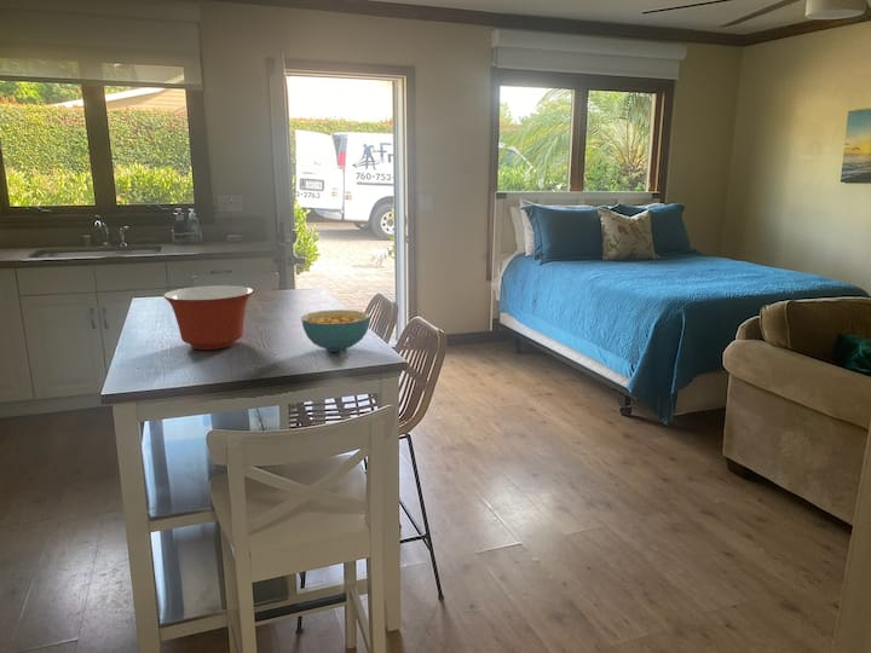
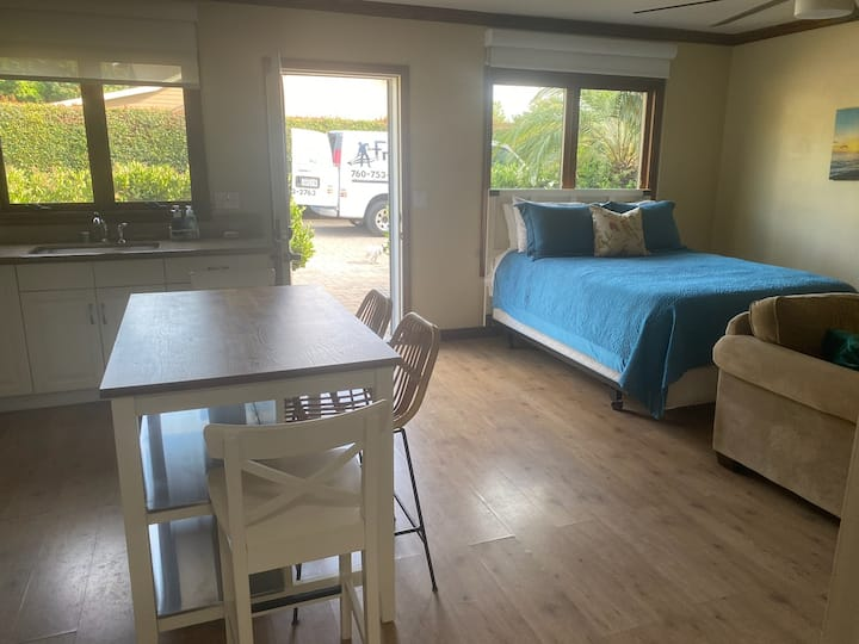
- cereal bowl (335, 333)
- mixing bowl (210, 318)
